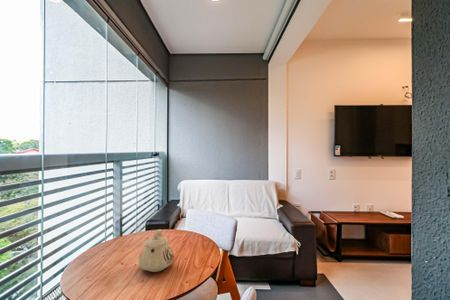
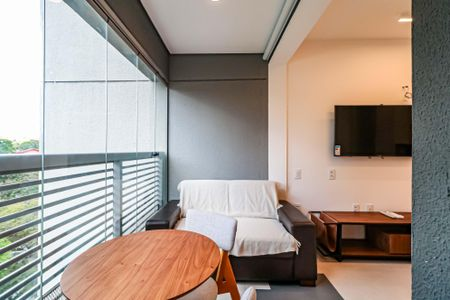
- teapot (156, 249)
